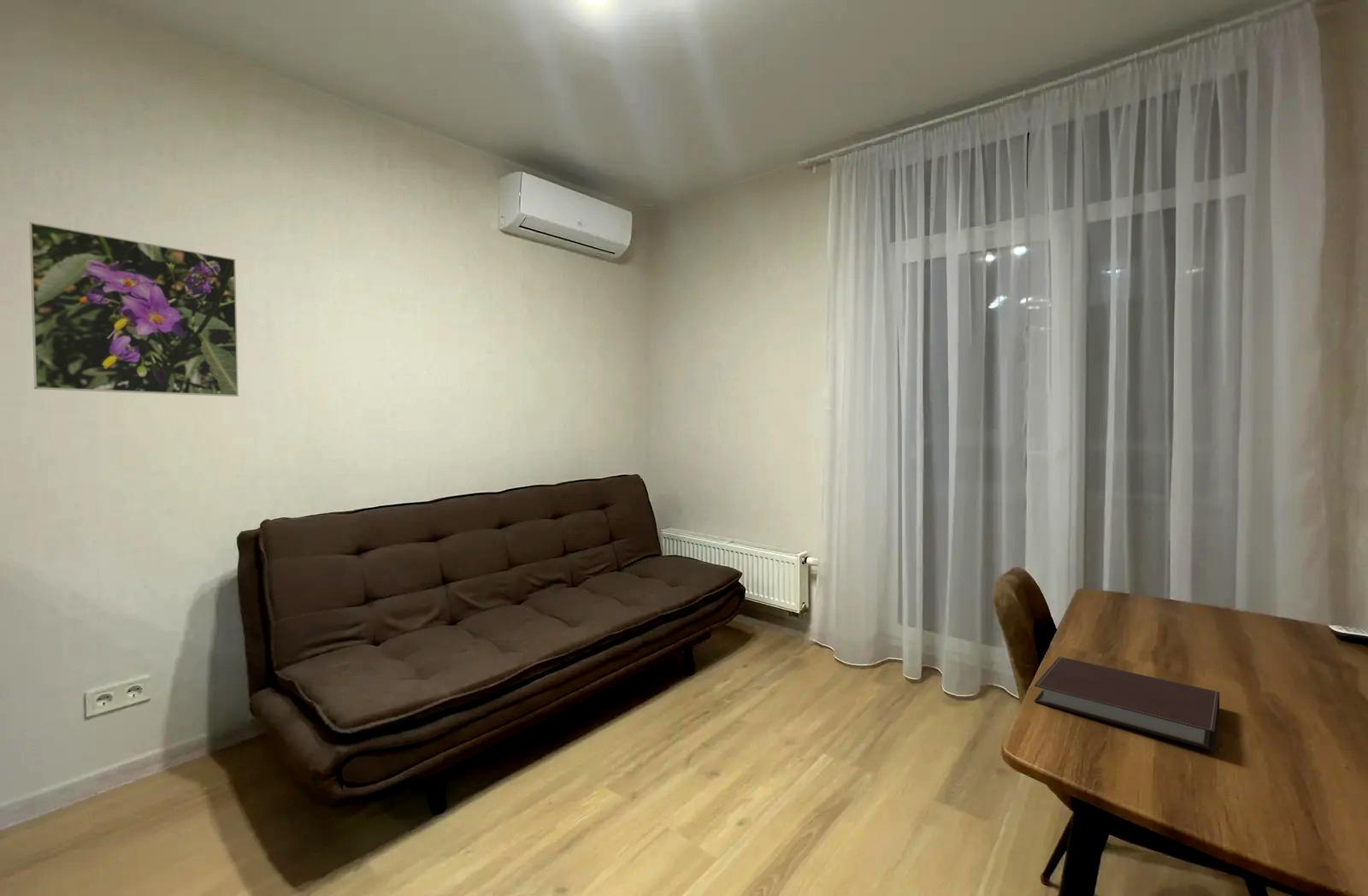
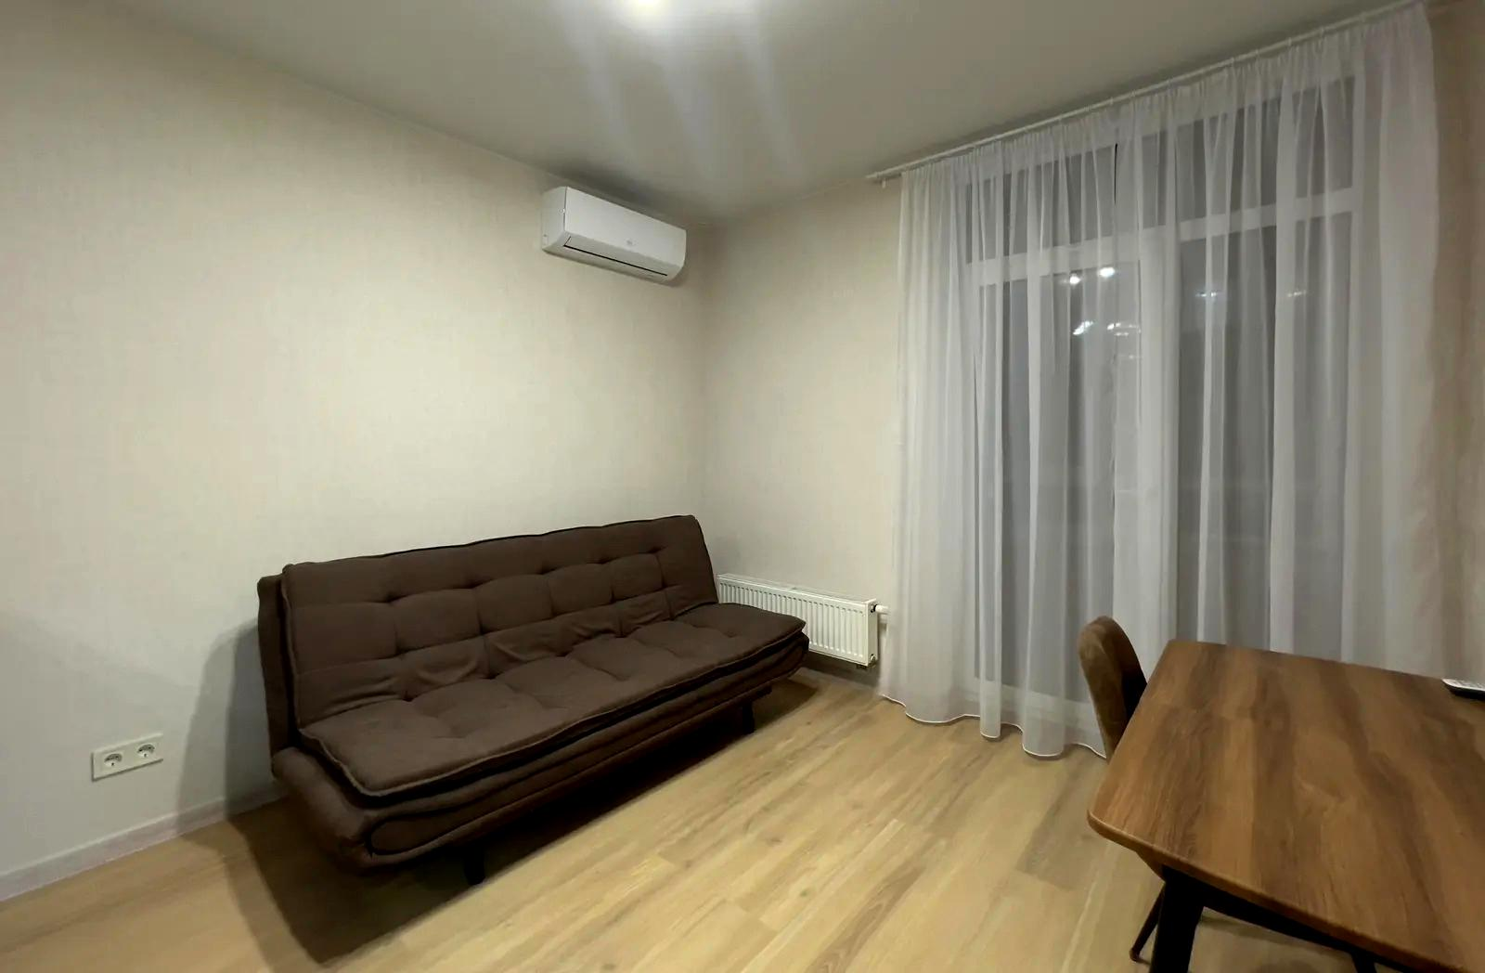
- notebook (1125, 696)
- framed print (144, 318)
